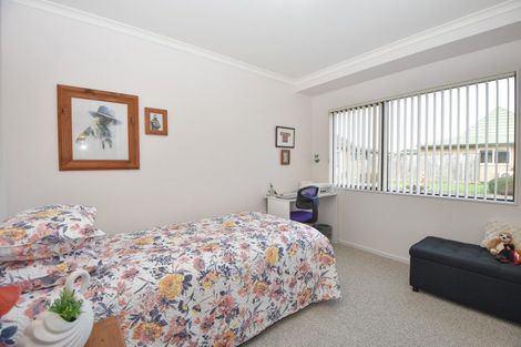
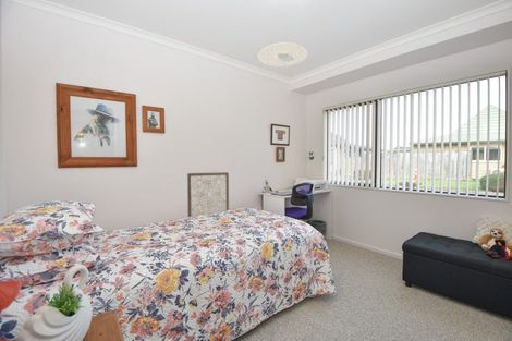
+ ceiling light (282, 53)
+ wall art (207, 194)
